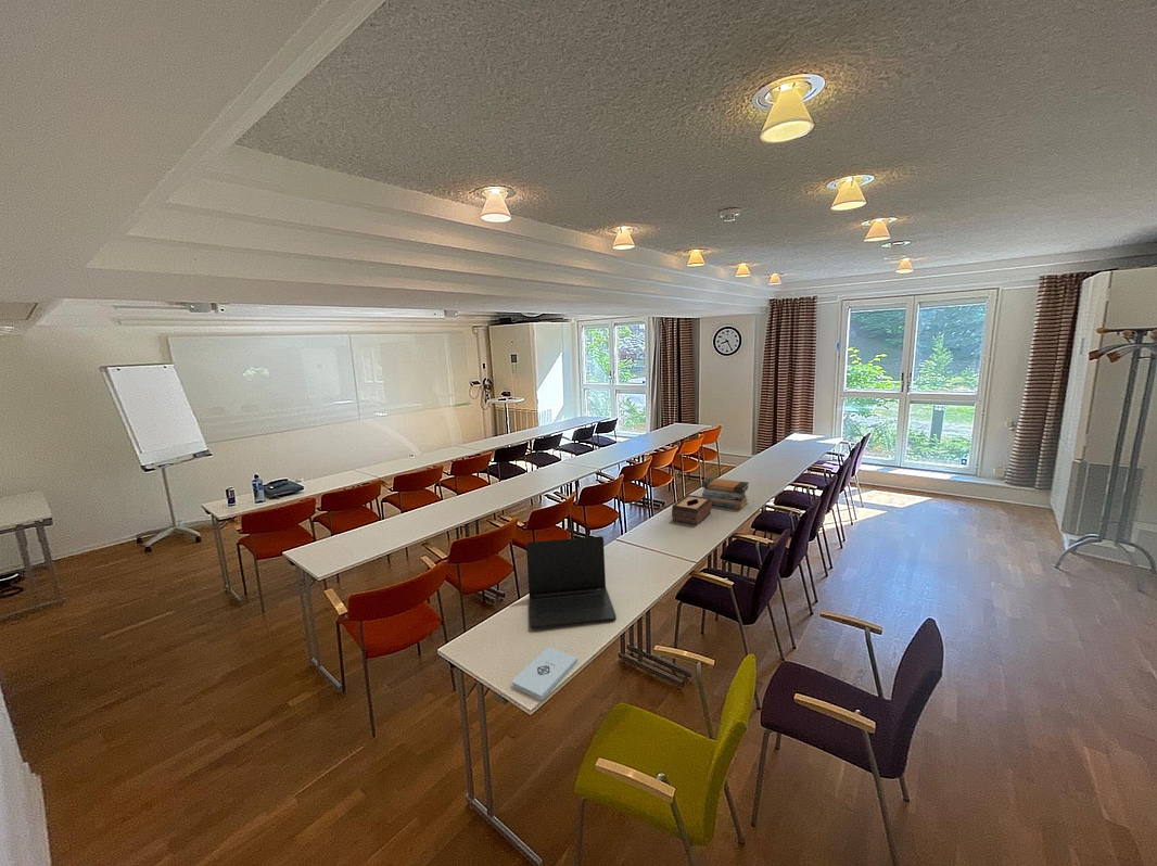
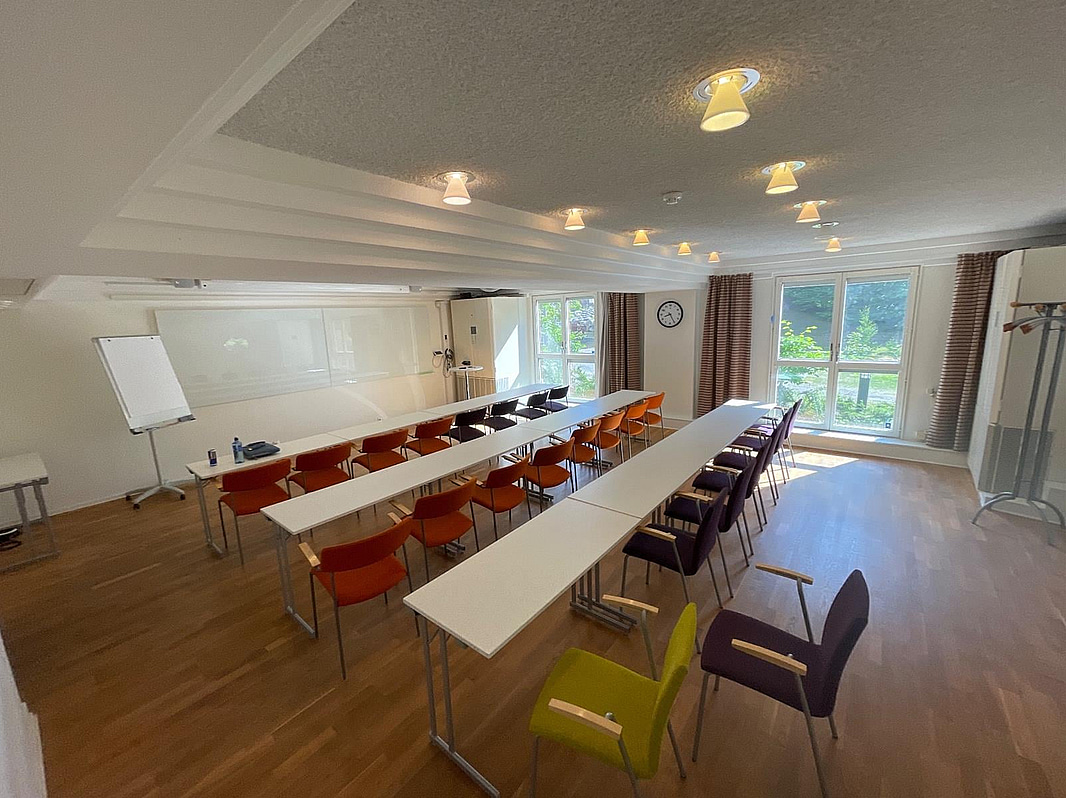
- tissue box (691, 509)
- laptop (569, 580)
- book stack (724, 493)
- notepad (545, 671)
